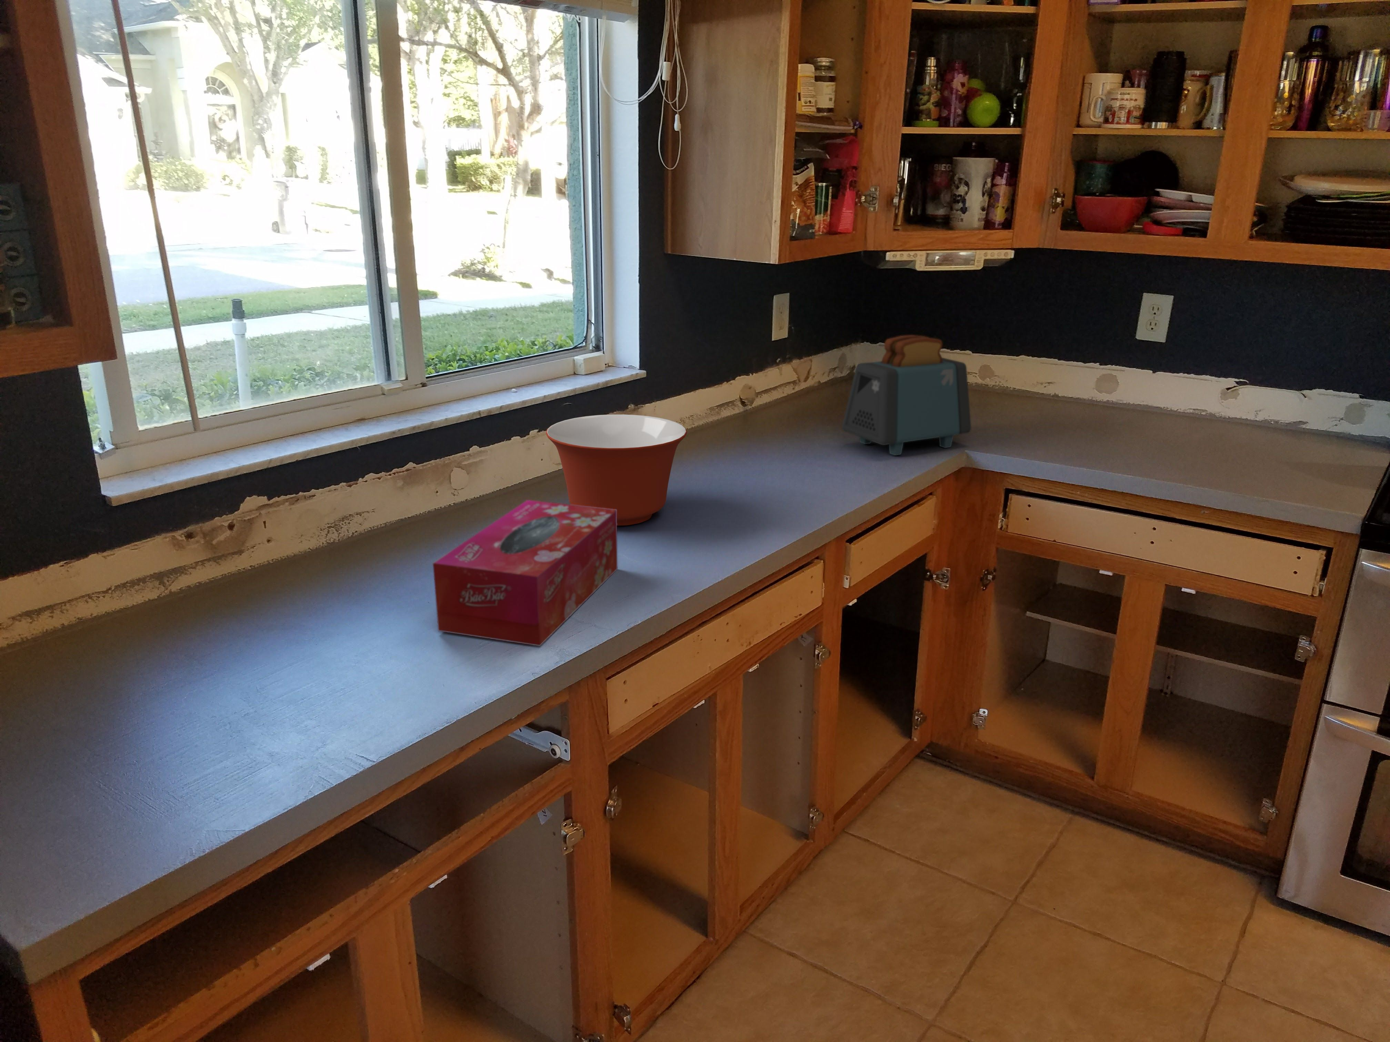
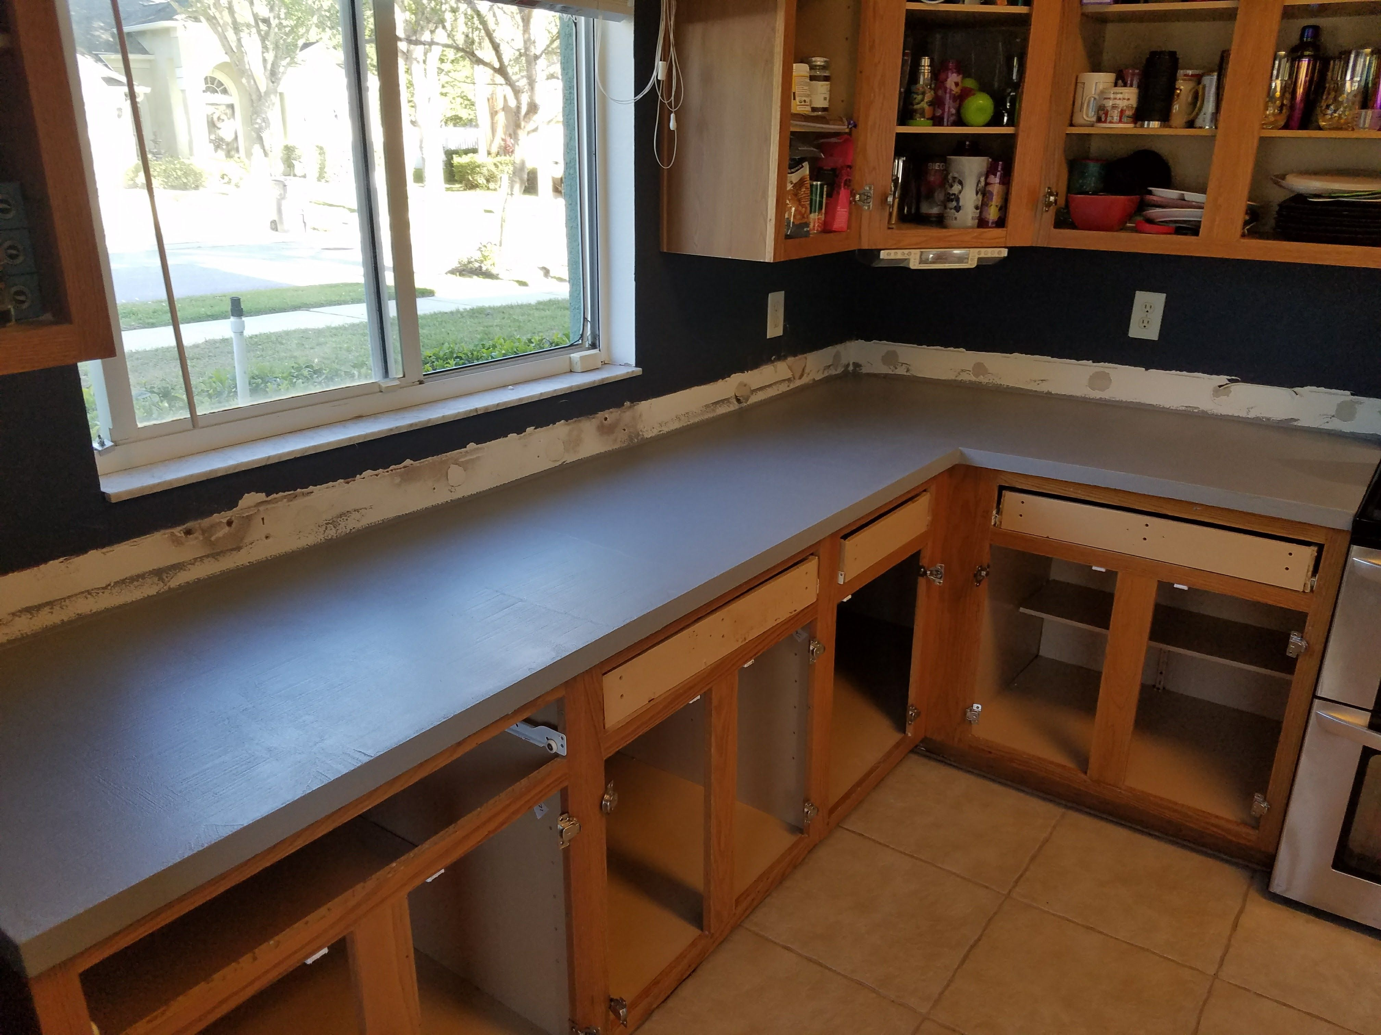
- toaster (910, 392)
- tissue box (533, 566)
- mixing bowl (617, 473)
